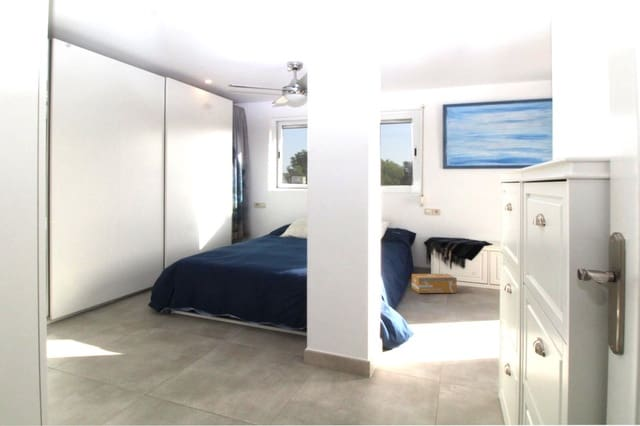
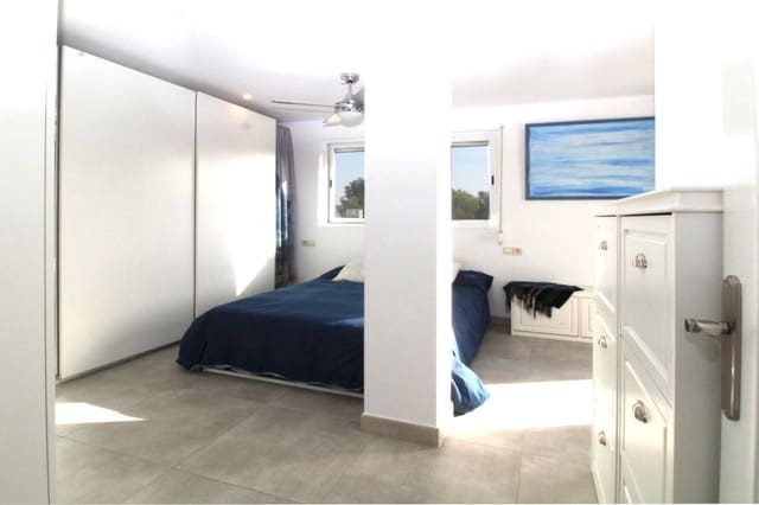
- shoe box (433, 283)
